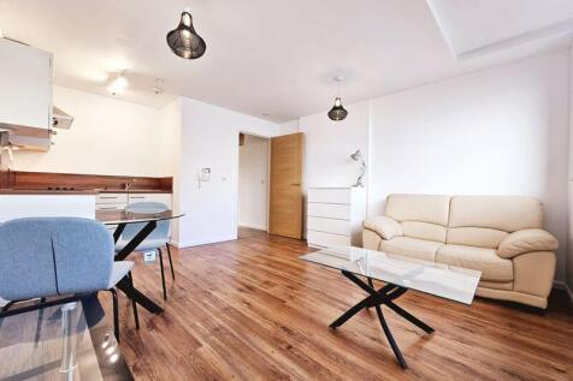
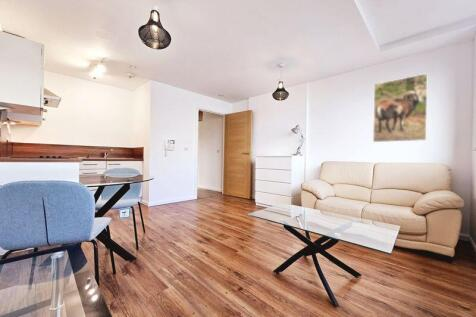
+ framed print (398, 110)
